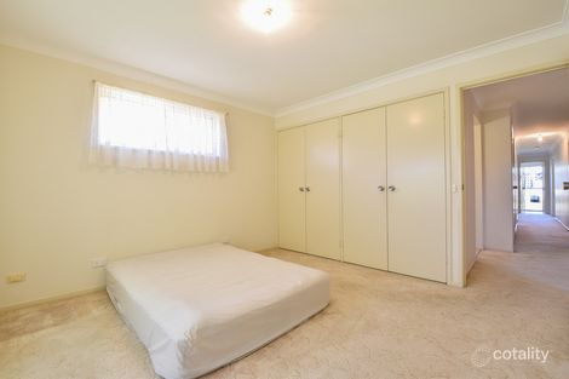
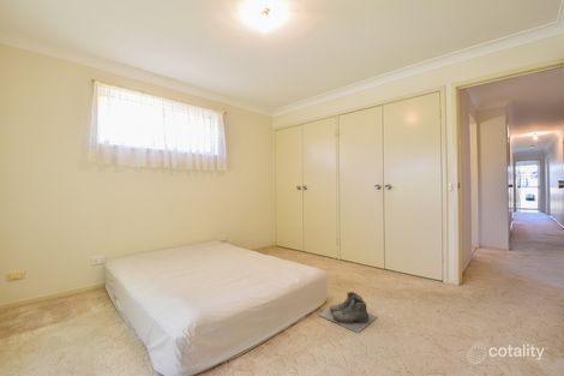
+ boots (347, 304)
